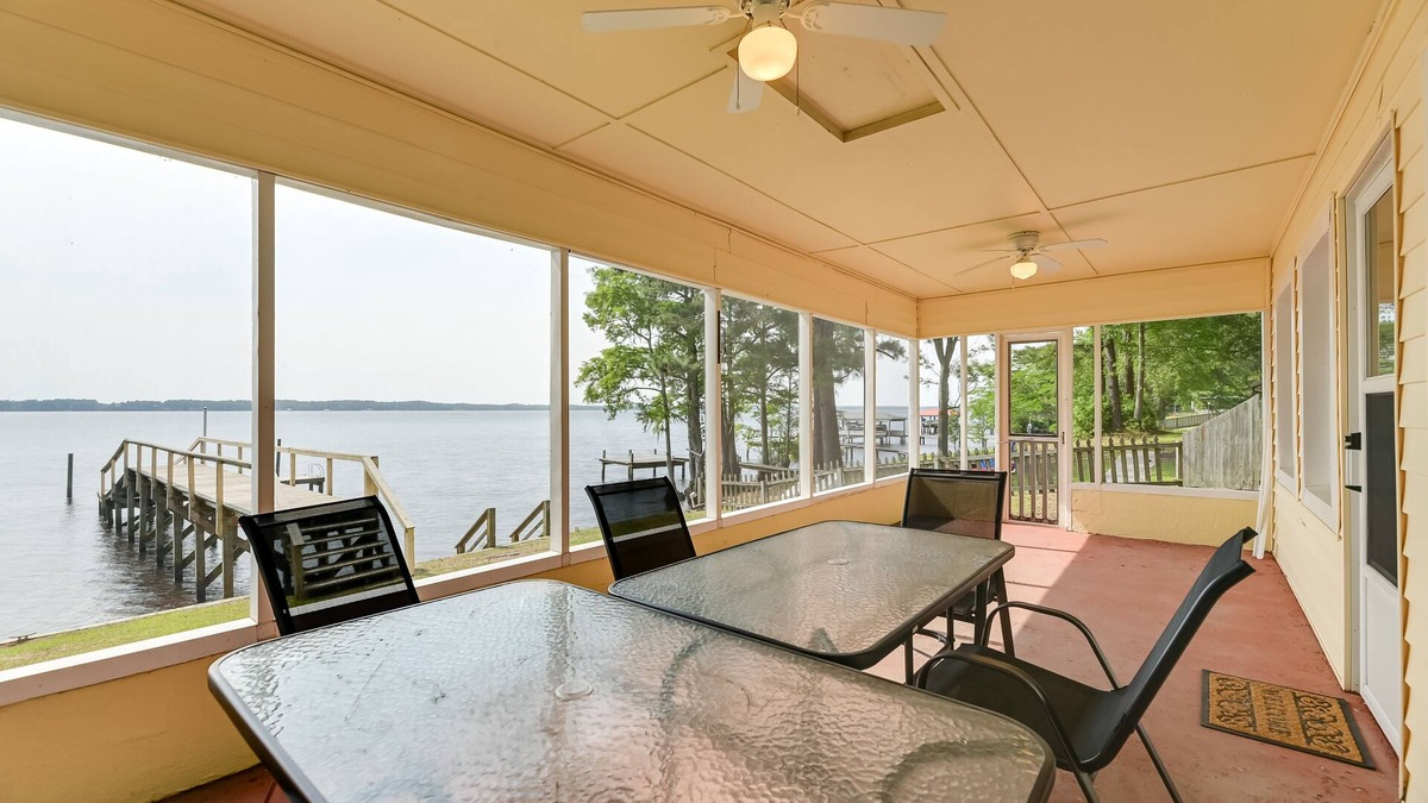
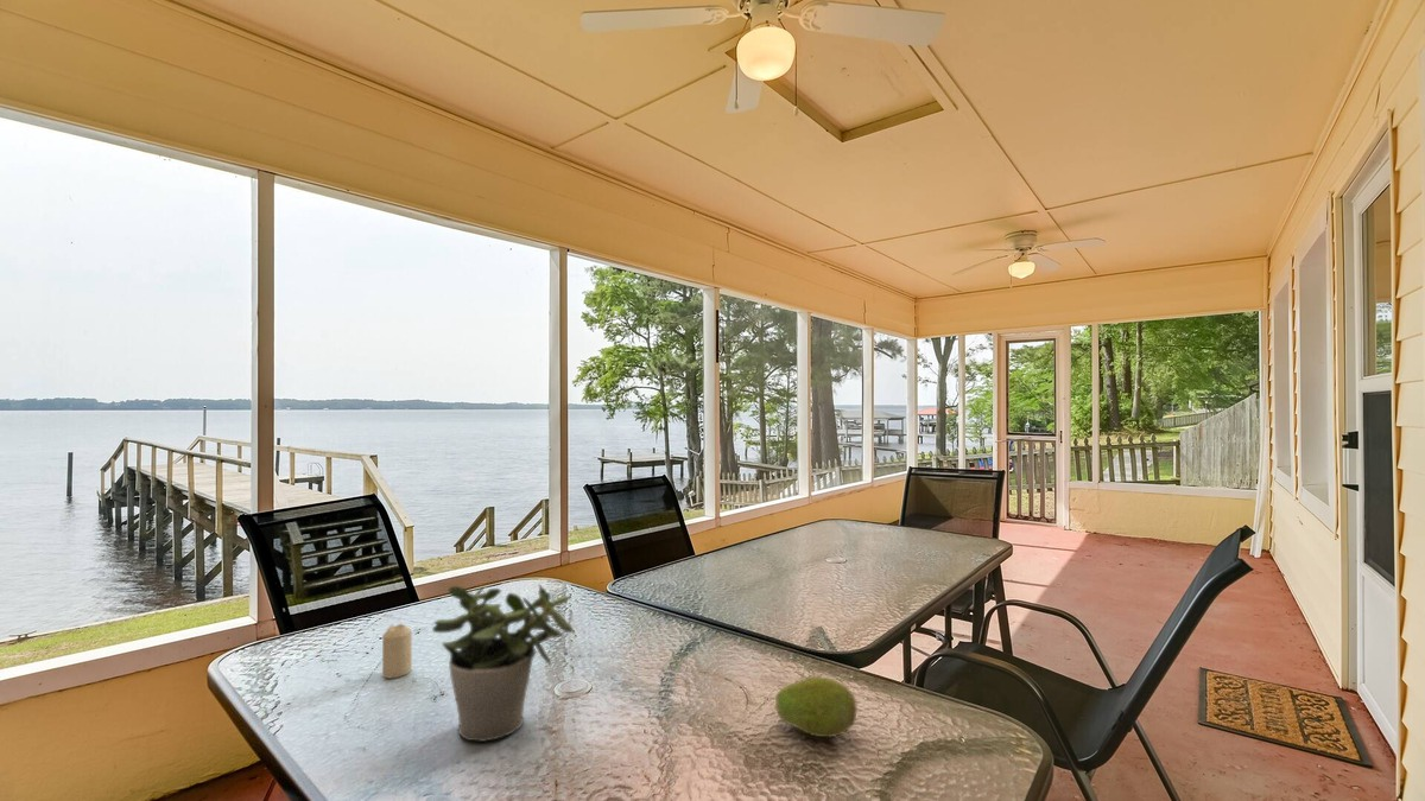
+ candle (397, 649)
+ fruit (813, 704)
+ potted plant (501, 648)
